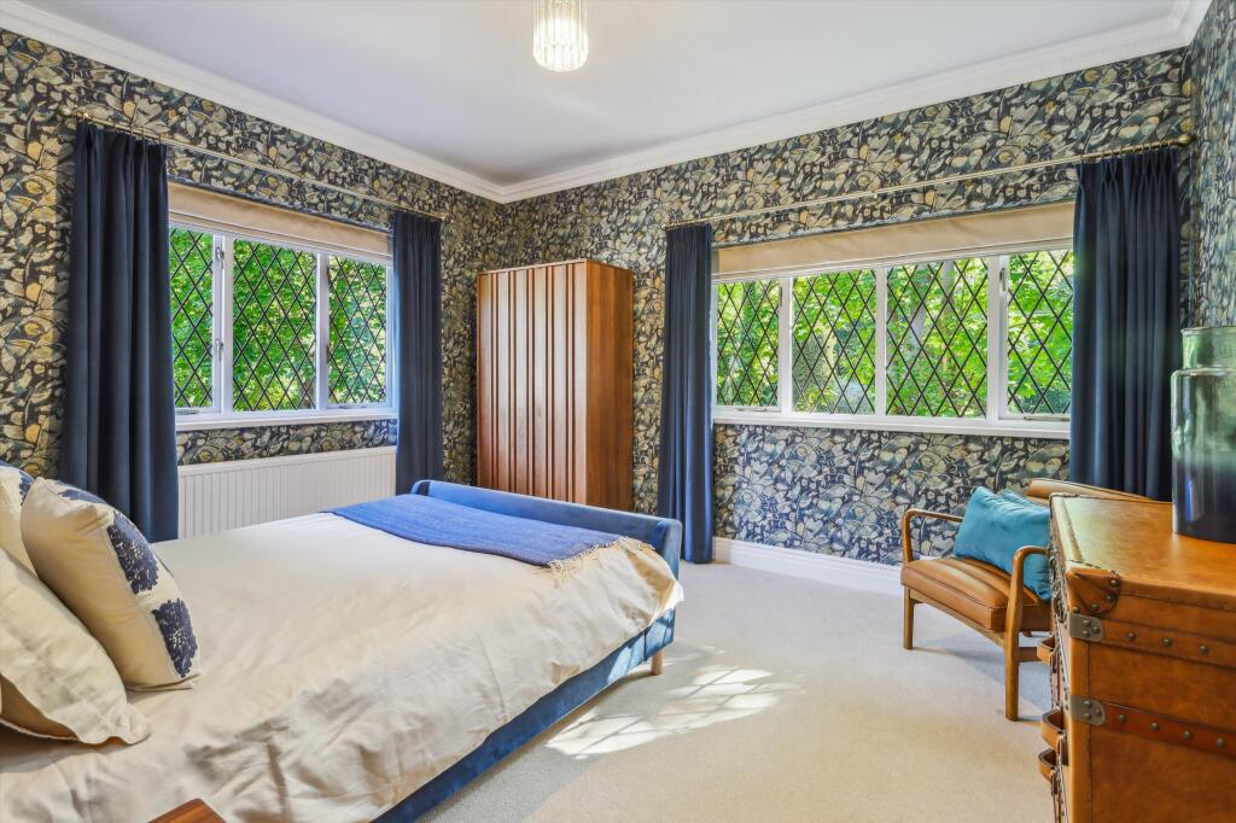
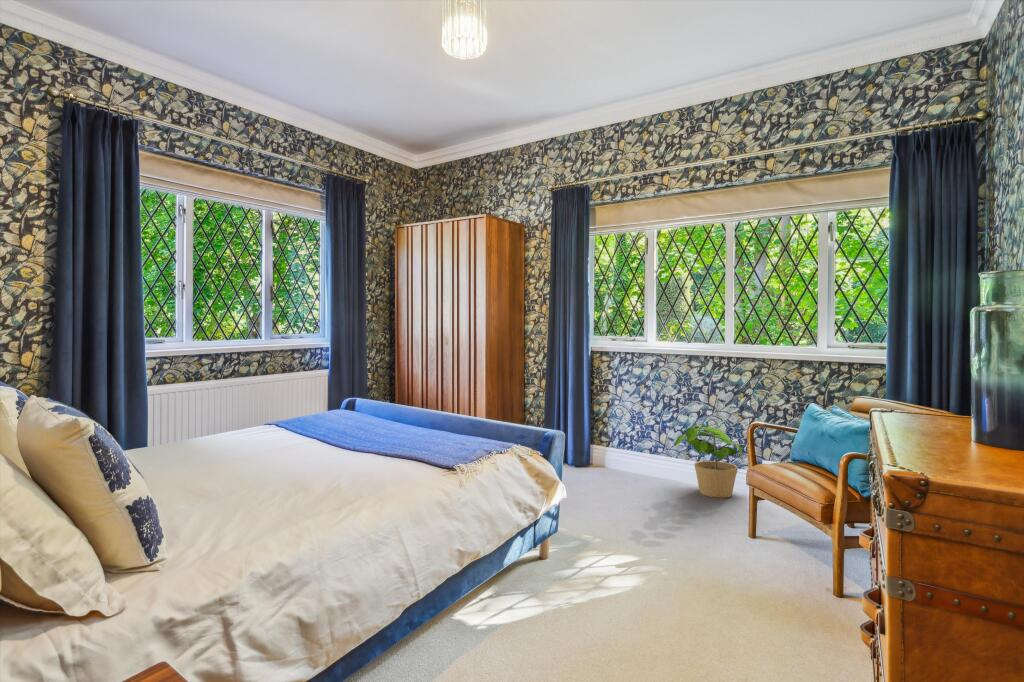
+ potted plant (703, 461)
